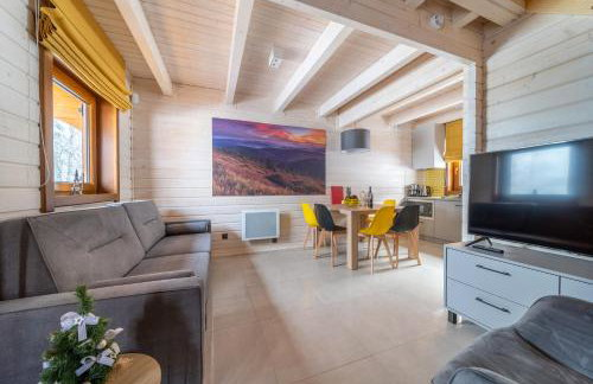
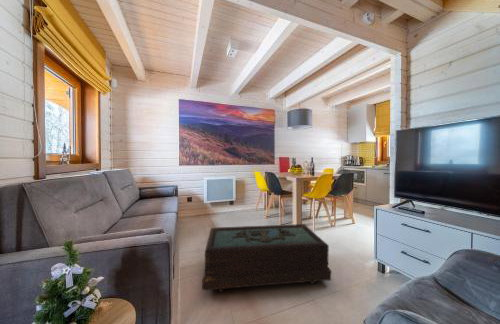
+ coffee table (263, 253)
